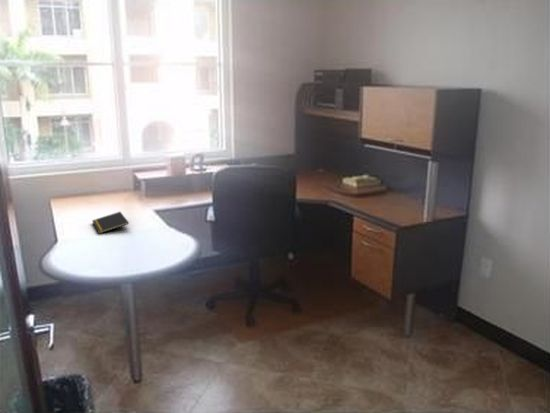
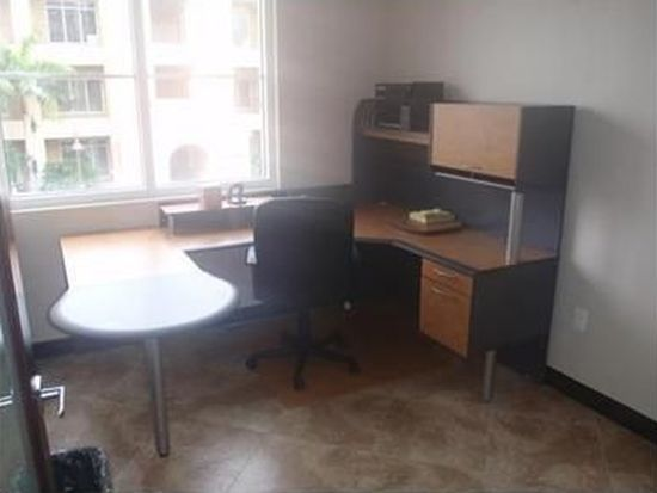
- notepad (110, 222)
